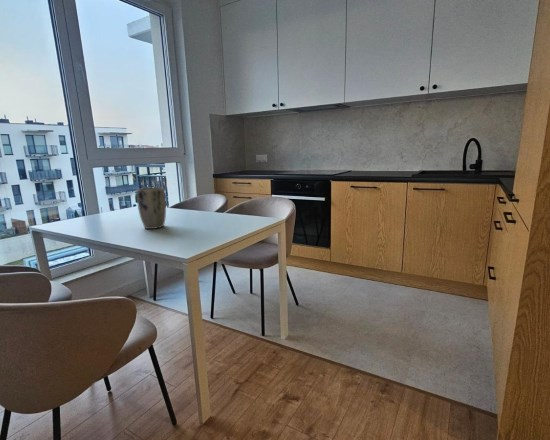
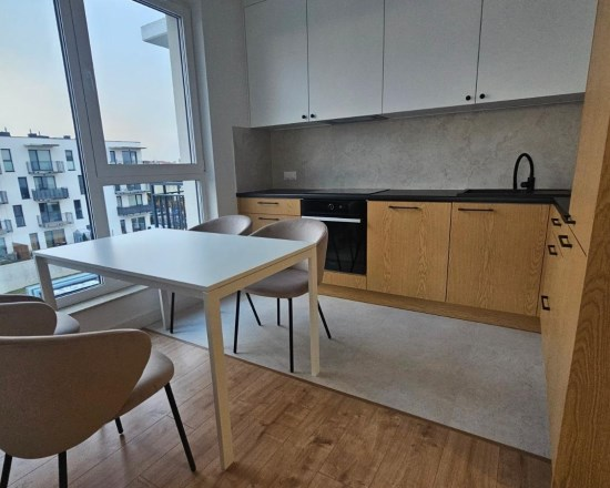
- plant pot (152, 207)
